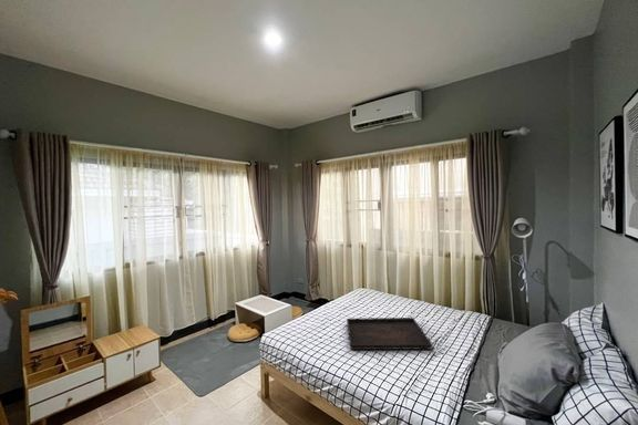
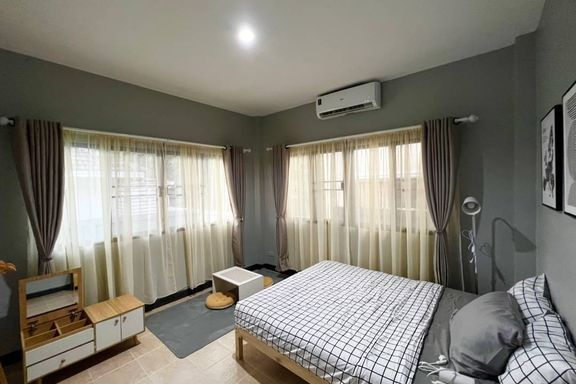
- serving tray (384, 332)
